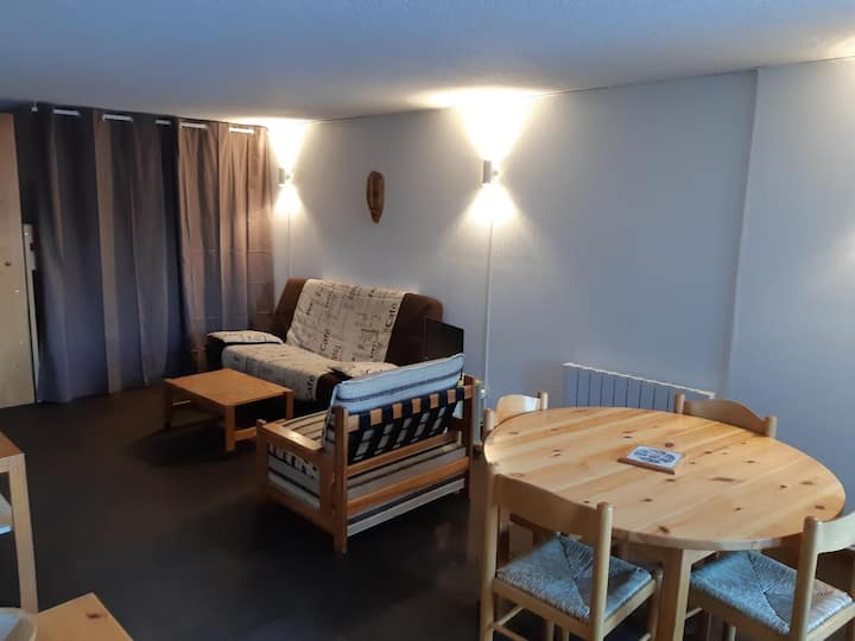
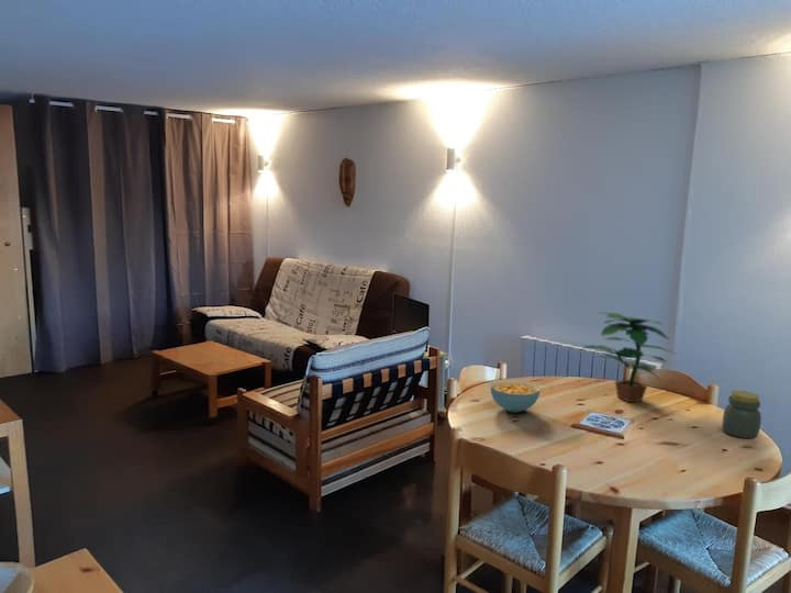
+ jar (742, 413)
+ cereal bowl (514, 398)
+ potted plant (627, 357)
